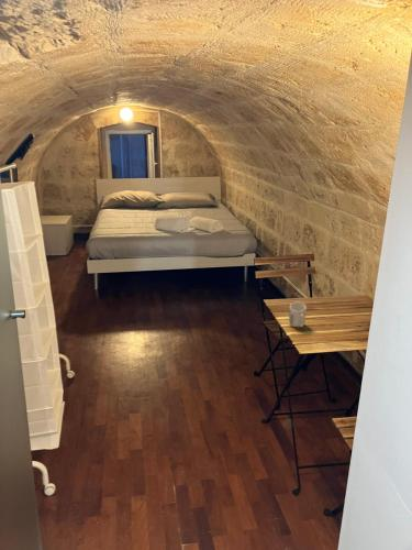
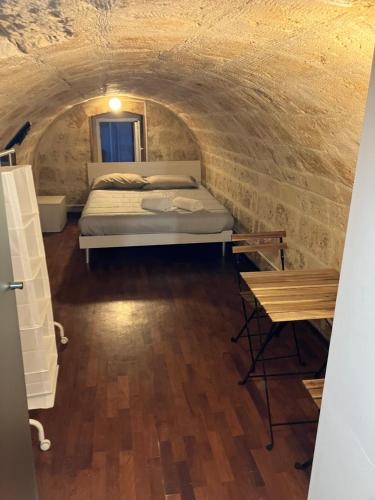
- mug (299, 315)
